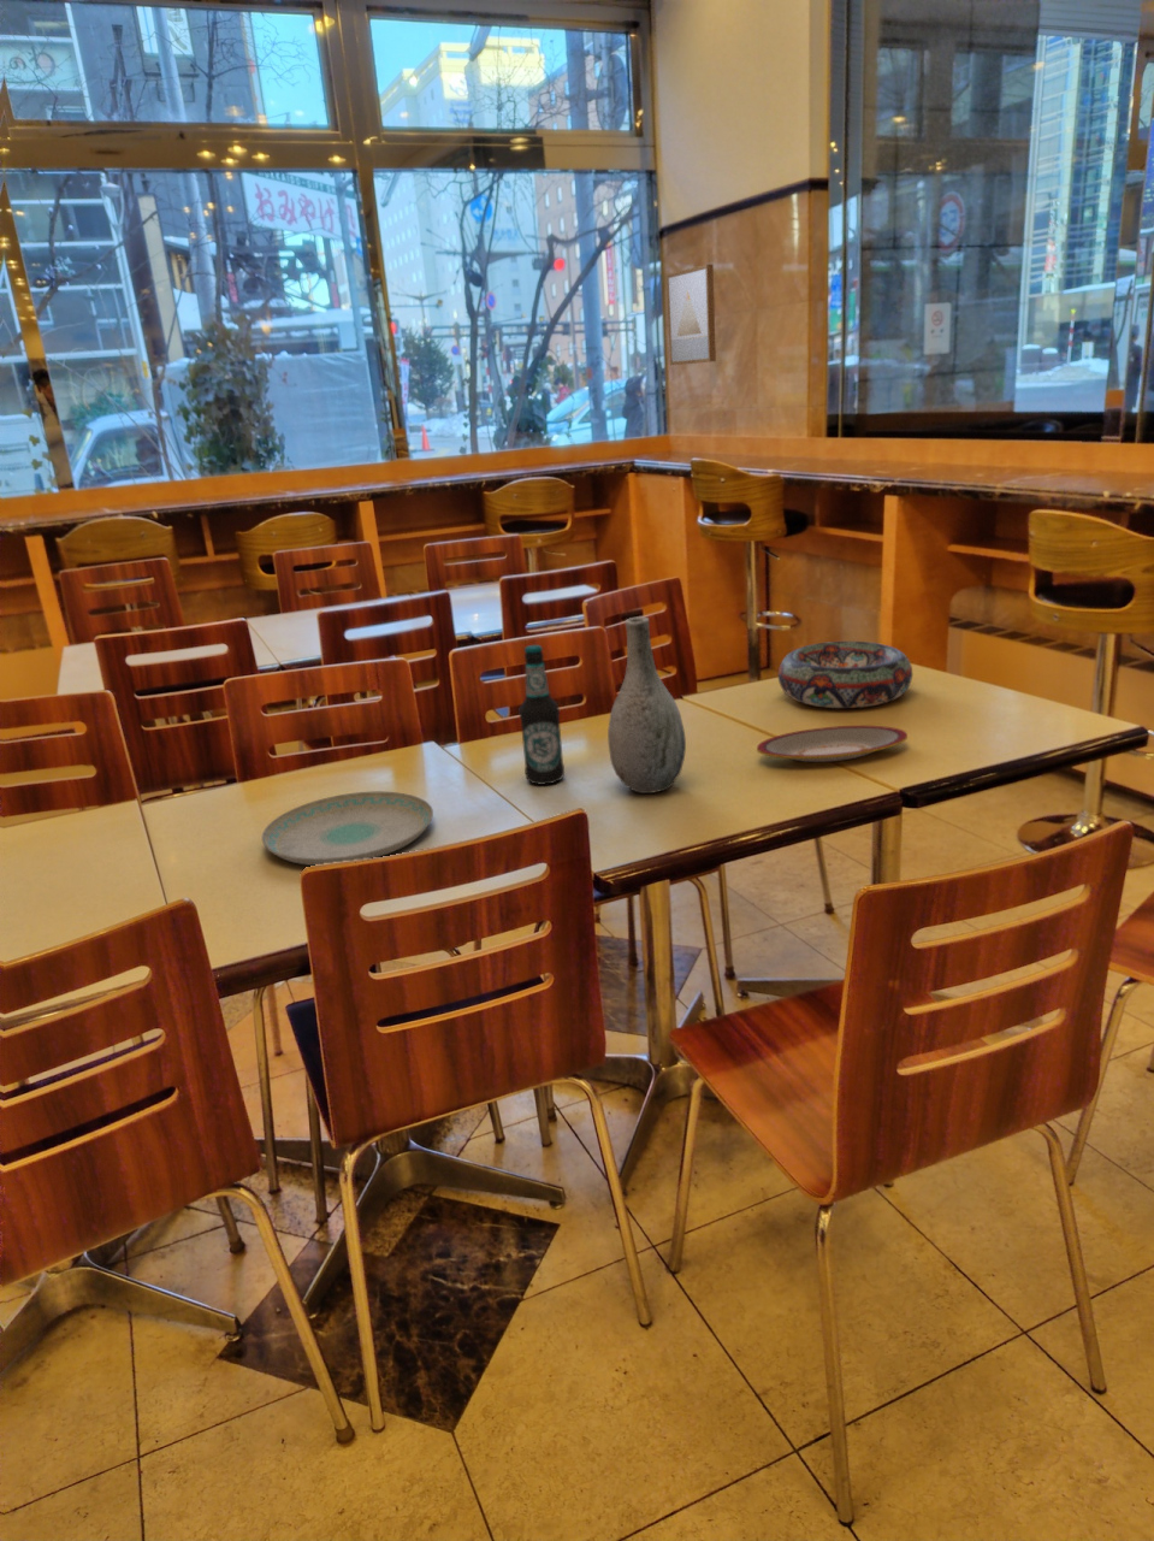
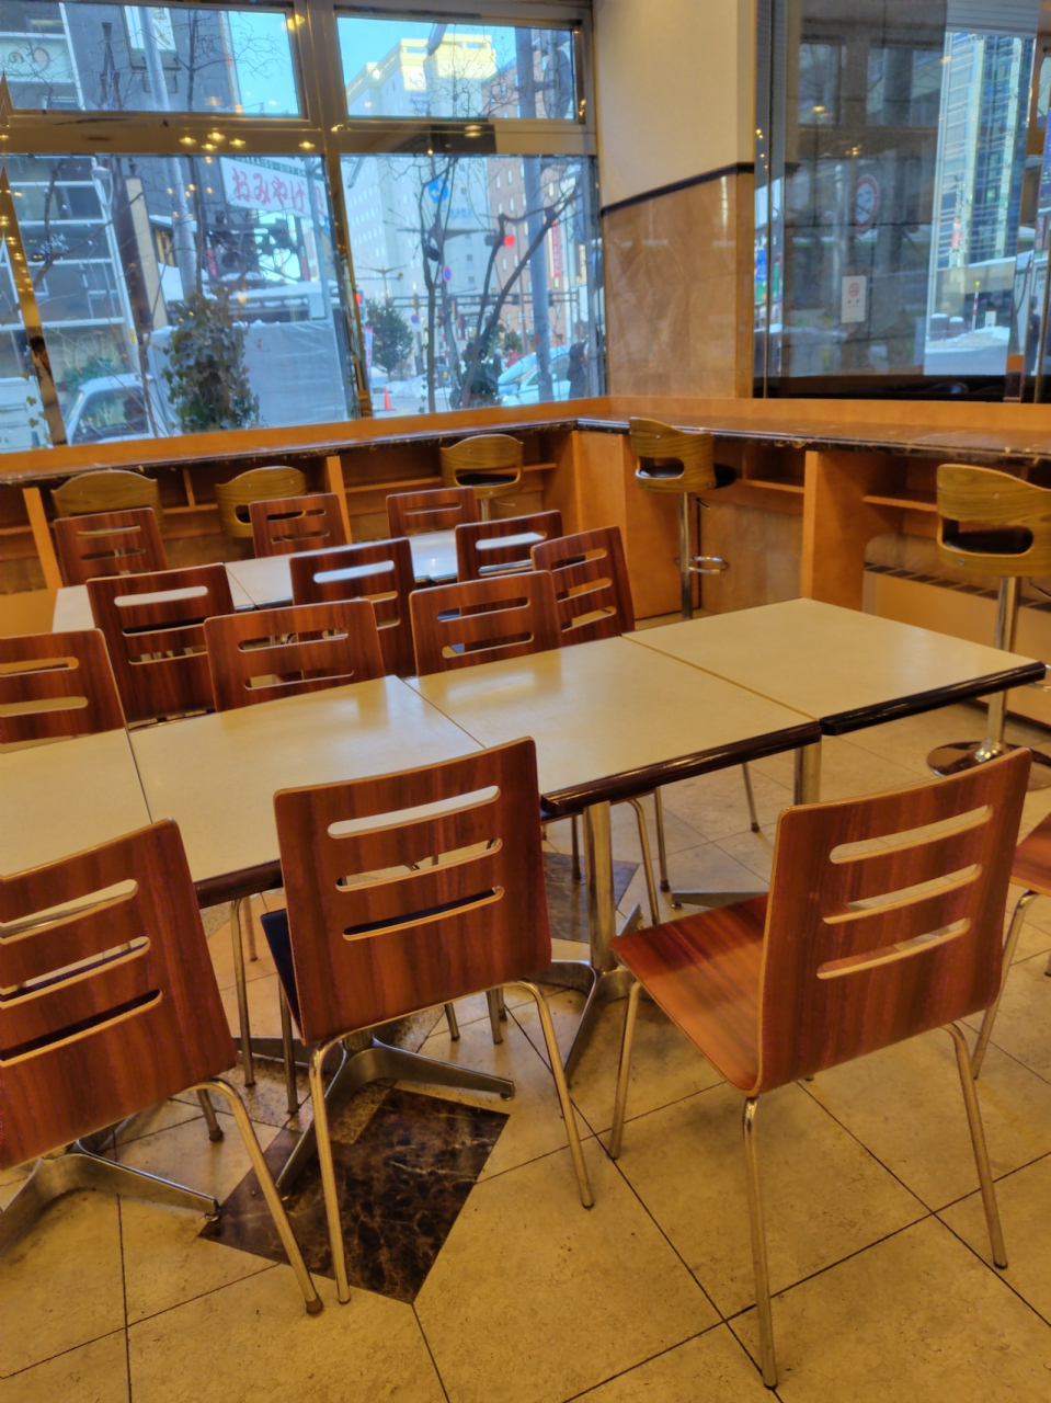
- bottle (539, 714)
- decorative bowl (844, 674)
- vase (644, 704)
- plate (349, 828)
- plate (832, 747)
- wall art (690, 316)
